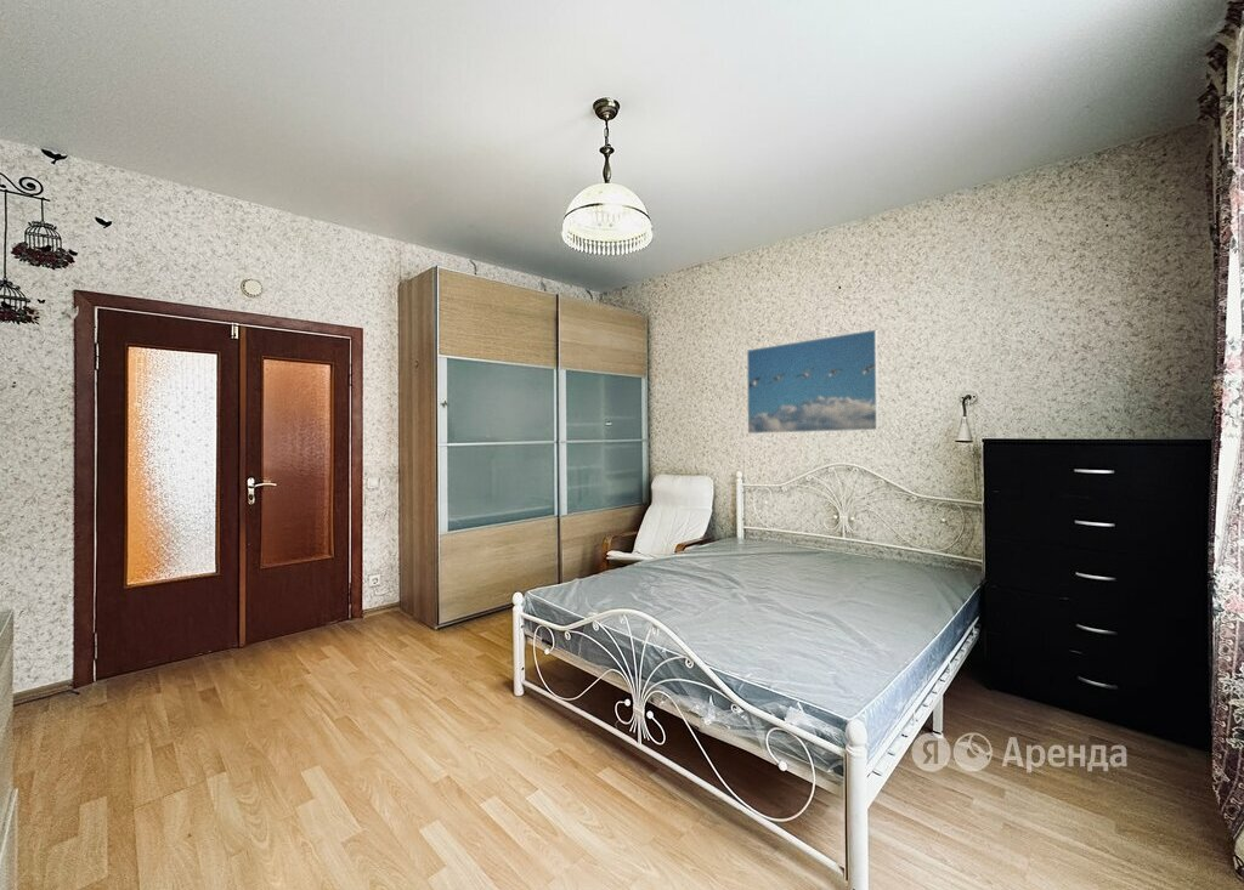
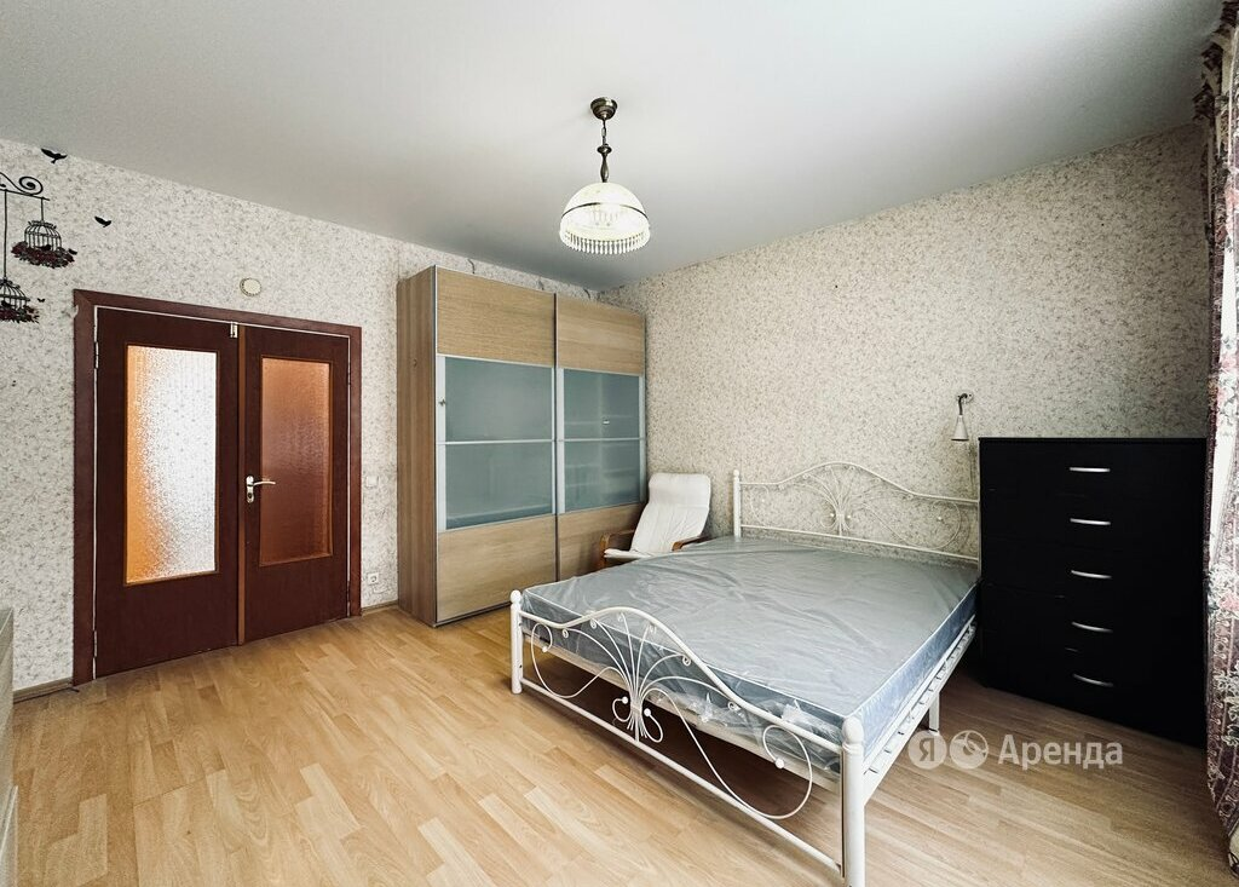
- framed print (807, 386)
